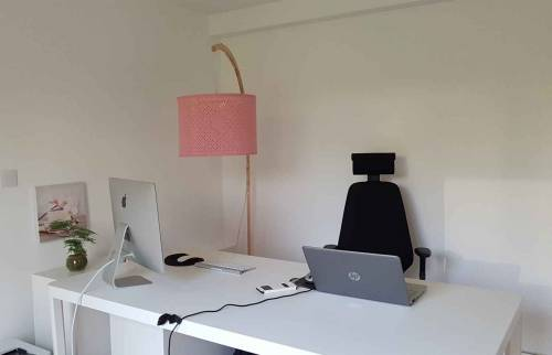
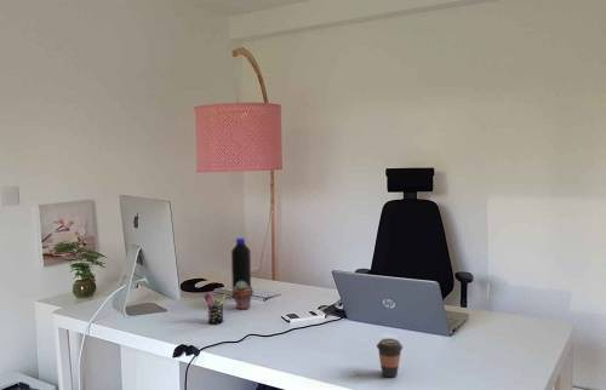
+ coffee cup (389, 357)
+ potted succulent (242, 293)
+ bottle (241, 266)
+ pen holder (215, 306)
